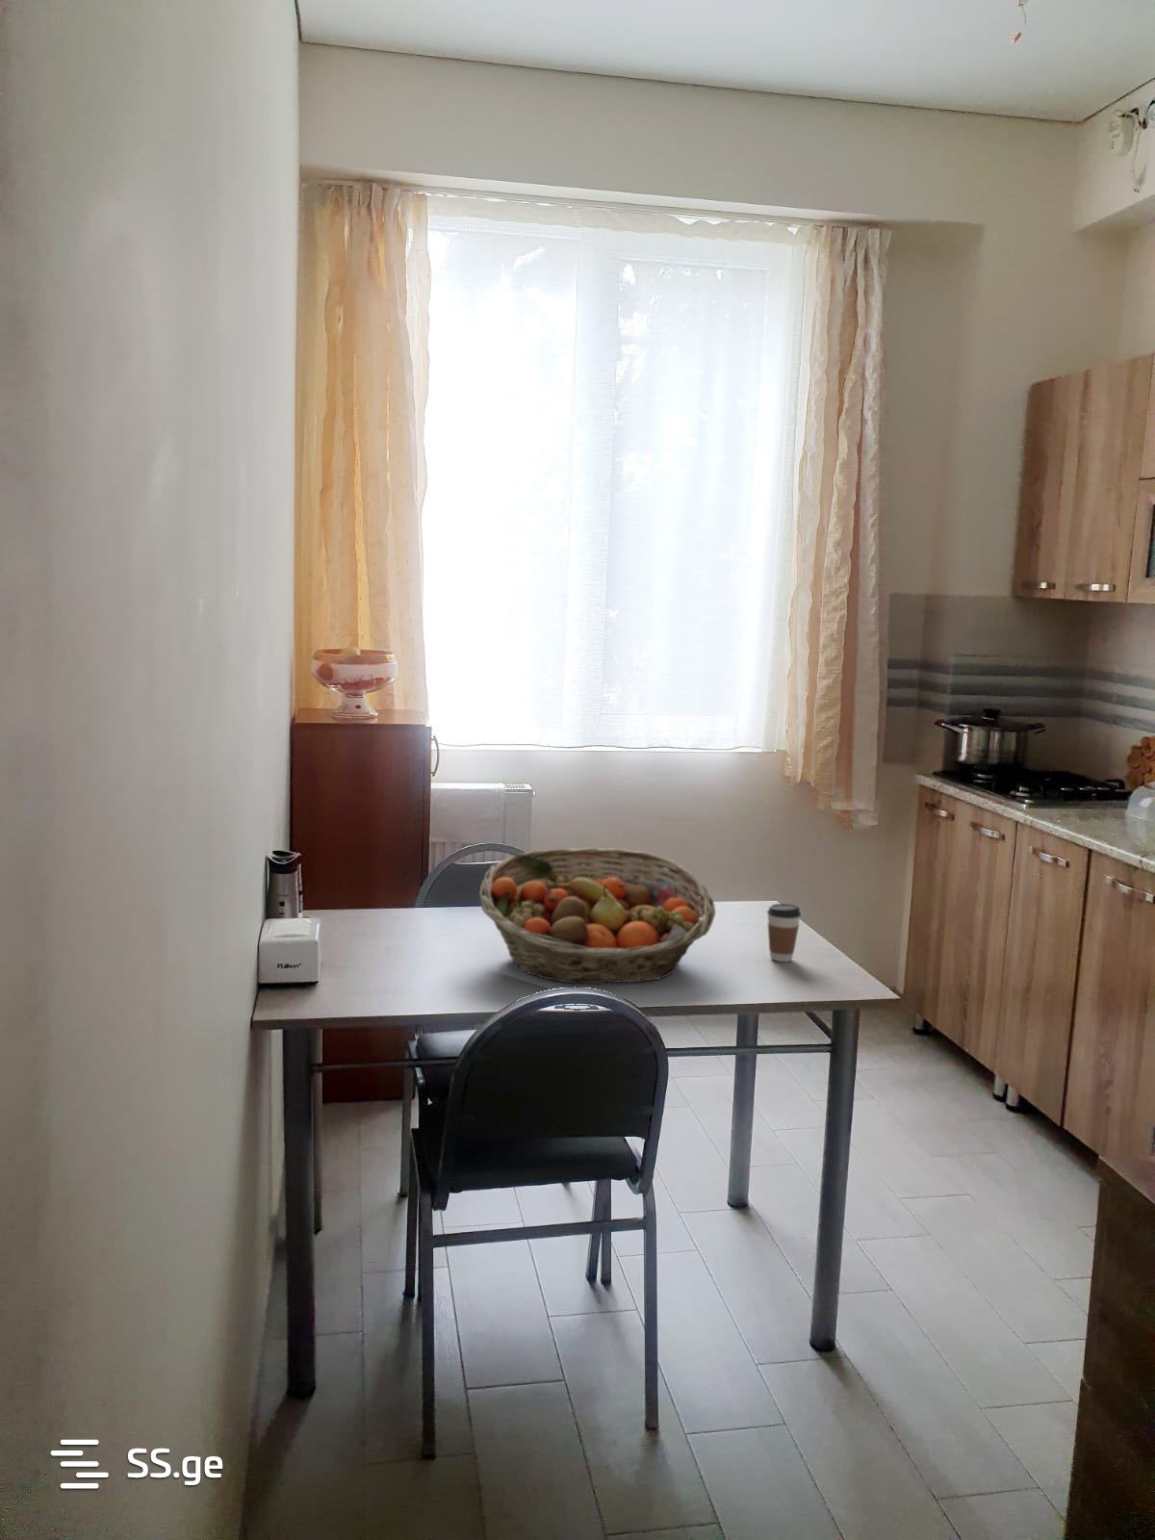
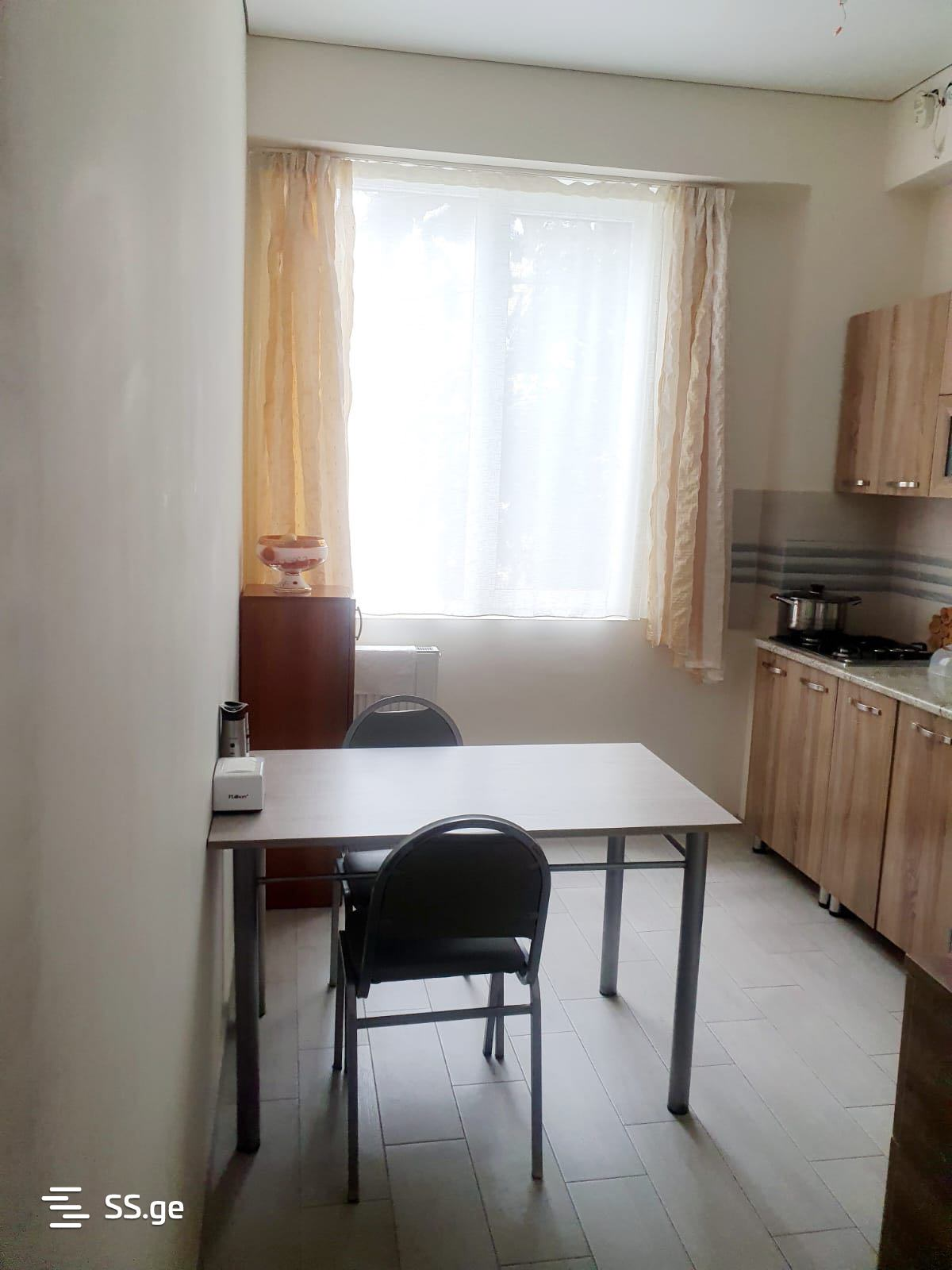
- coffee cup (783, 931)
- fruit basket (596, 913)
